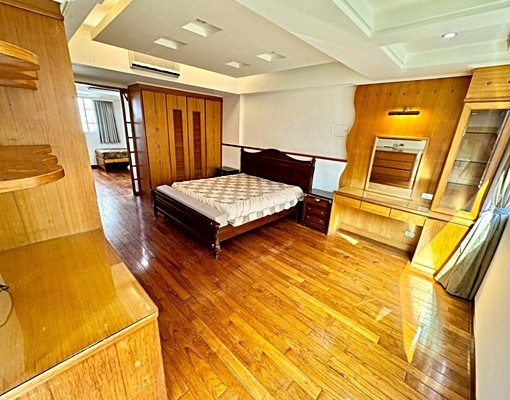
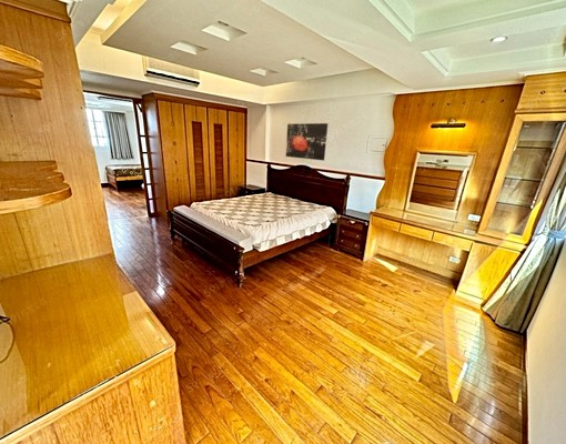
+ wall art (304, 141)
